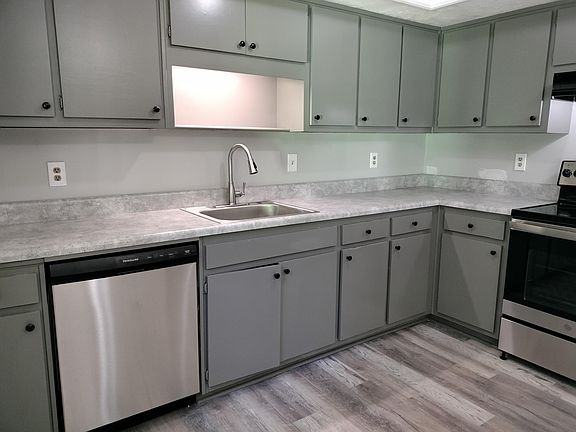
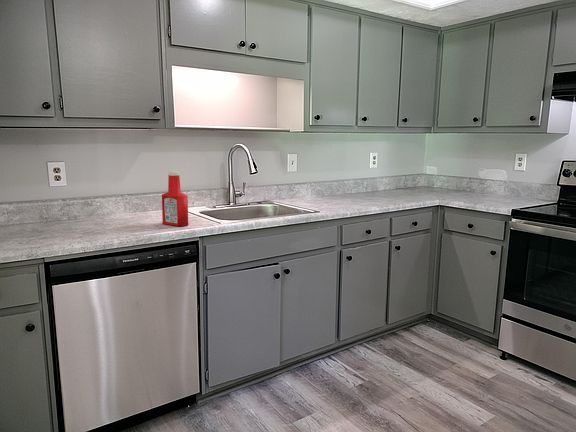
+ soap bottle (174, 198)
